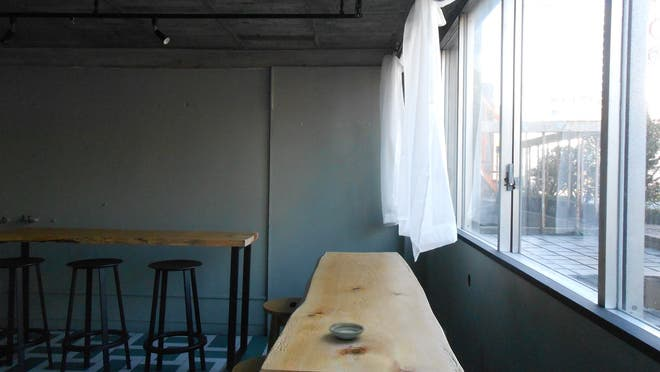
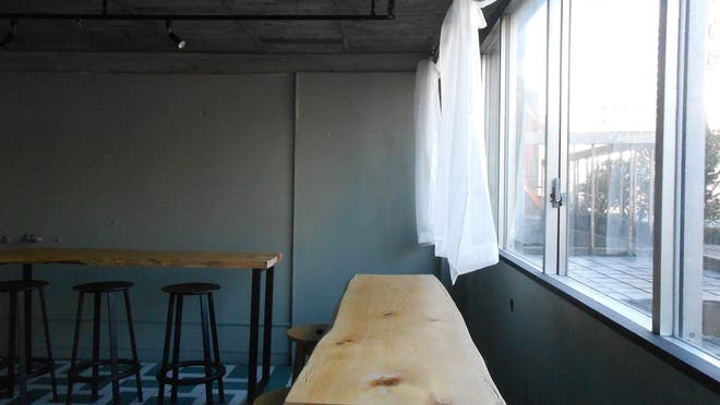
- saucer (346, 331)
